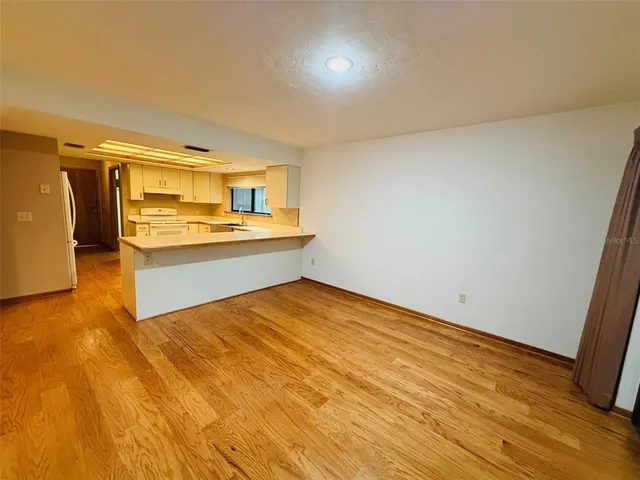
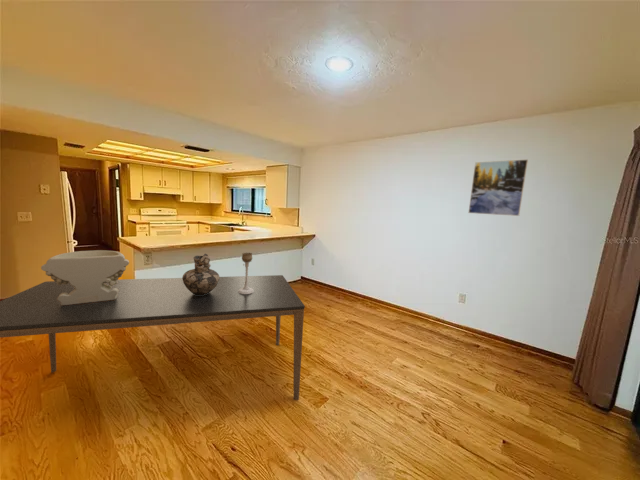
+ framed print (496, 188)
+ candle holder (246, 272)
+ decorative bowl (94, 275)
+ dining table (167, 324)
+ vase (201, 273)
